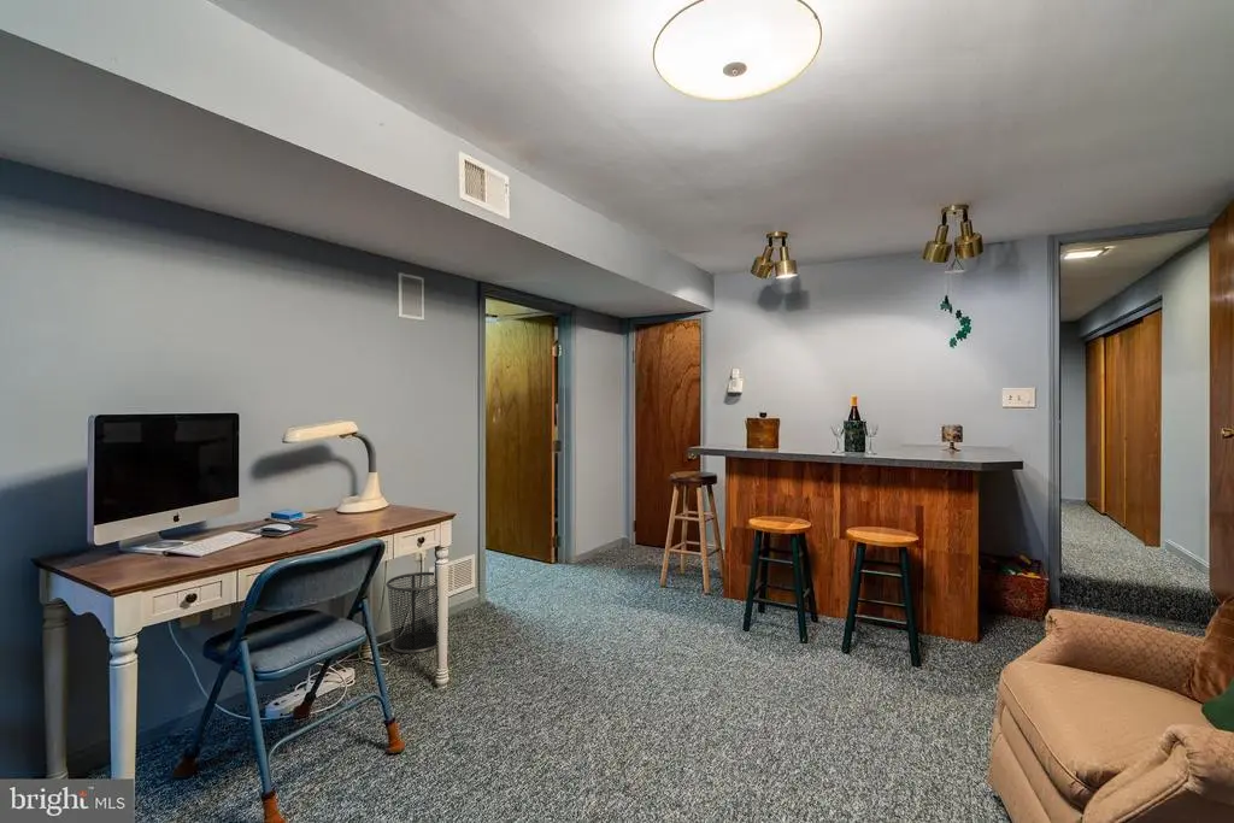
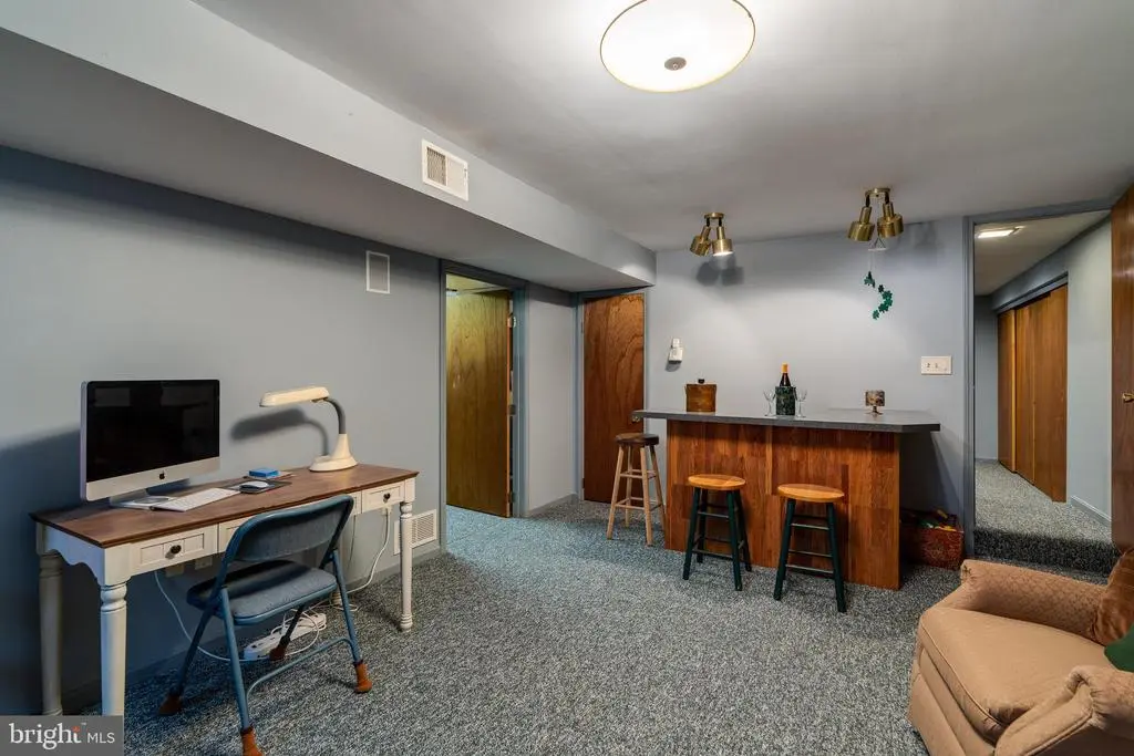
- waste bin (417, 611)
